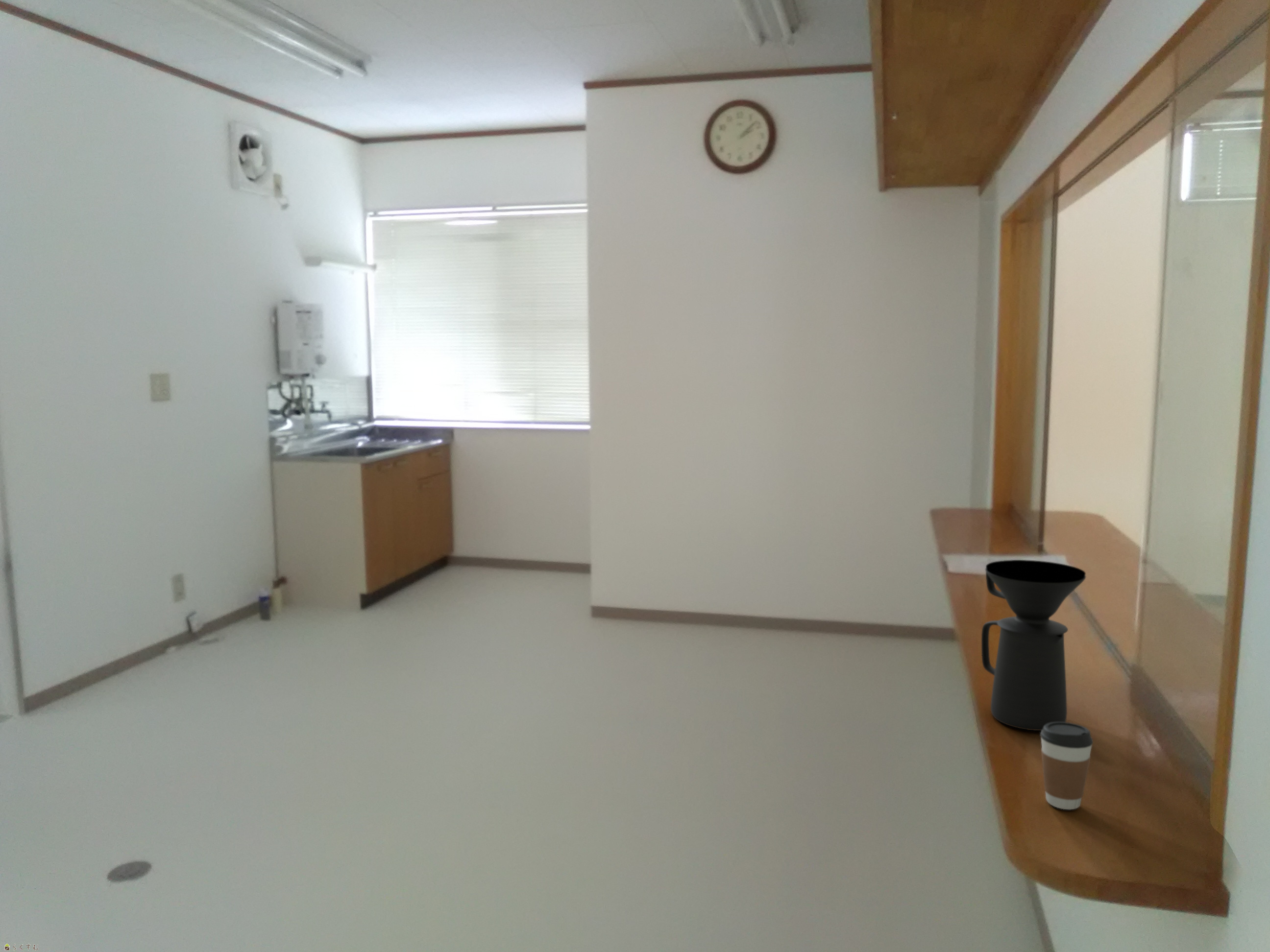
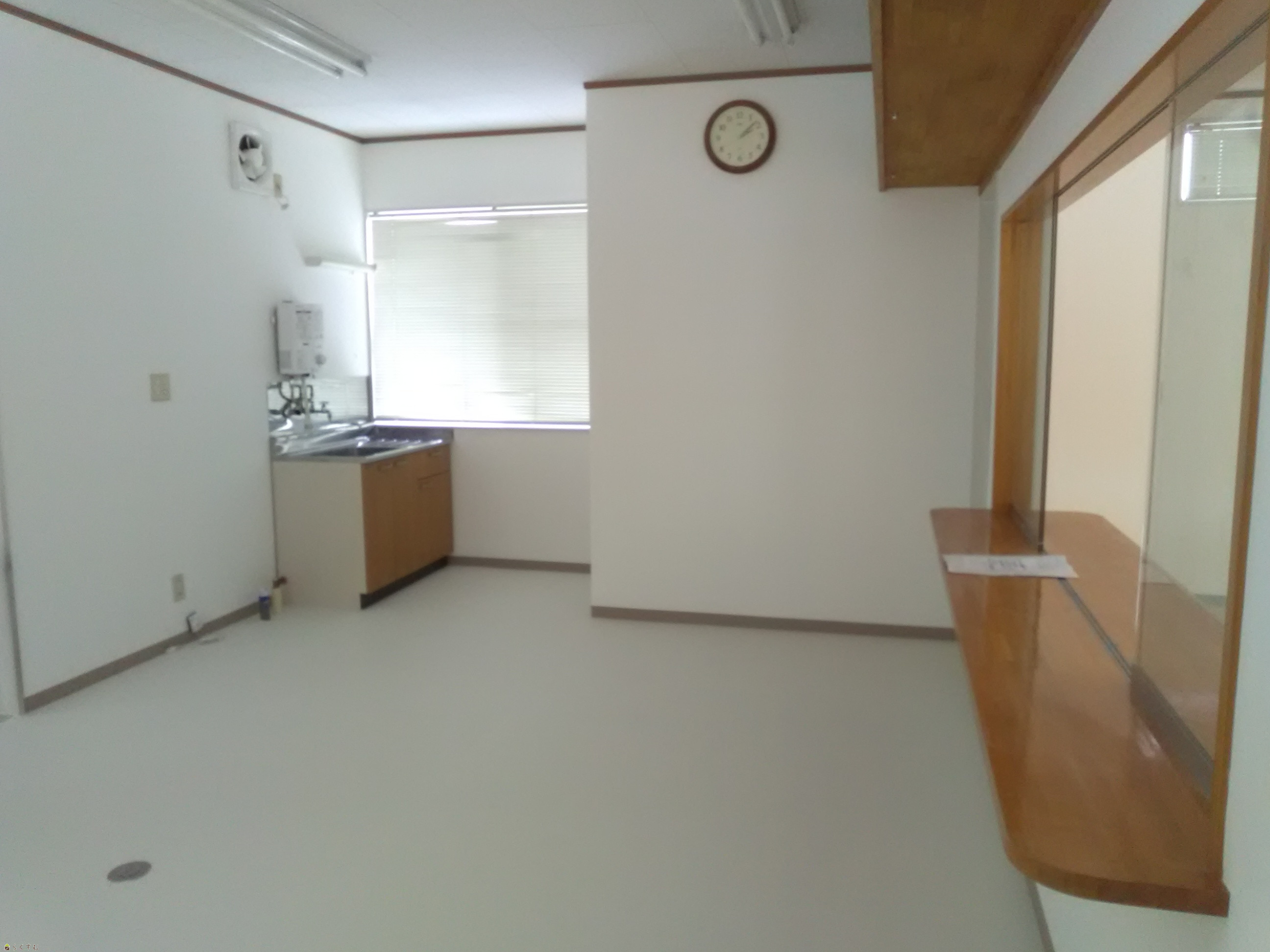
- coffee cup (1065, 765)
- coffee maker (1031, 644)
